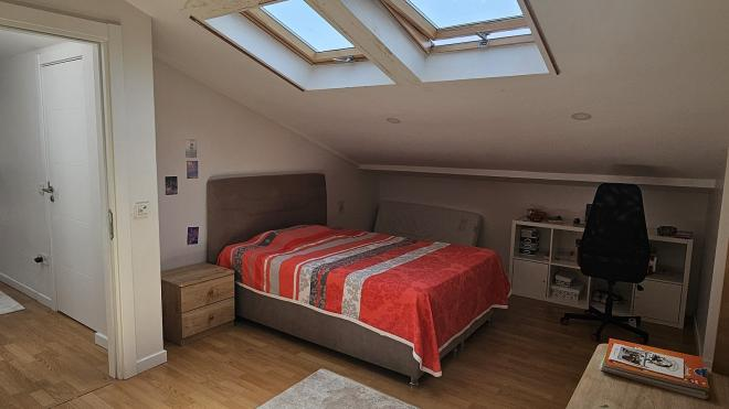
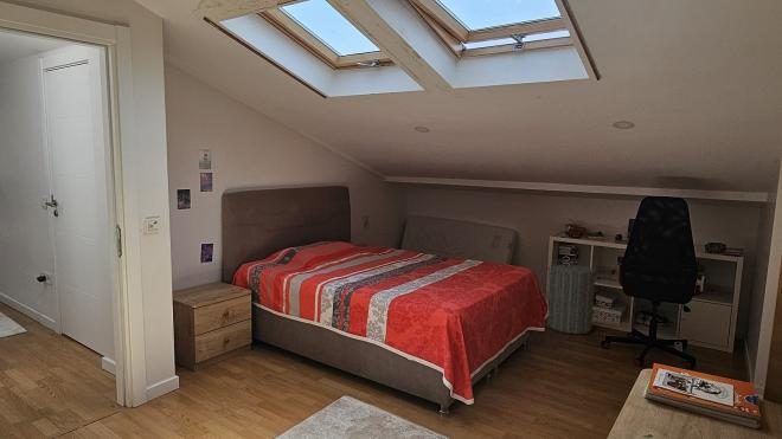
+ laundry hamper (571, 293)
